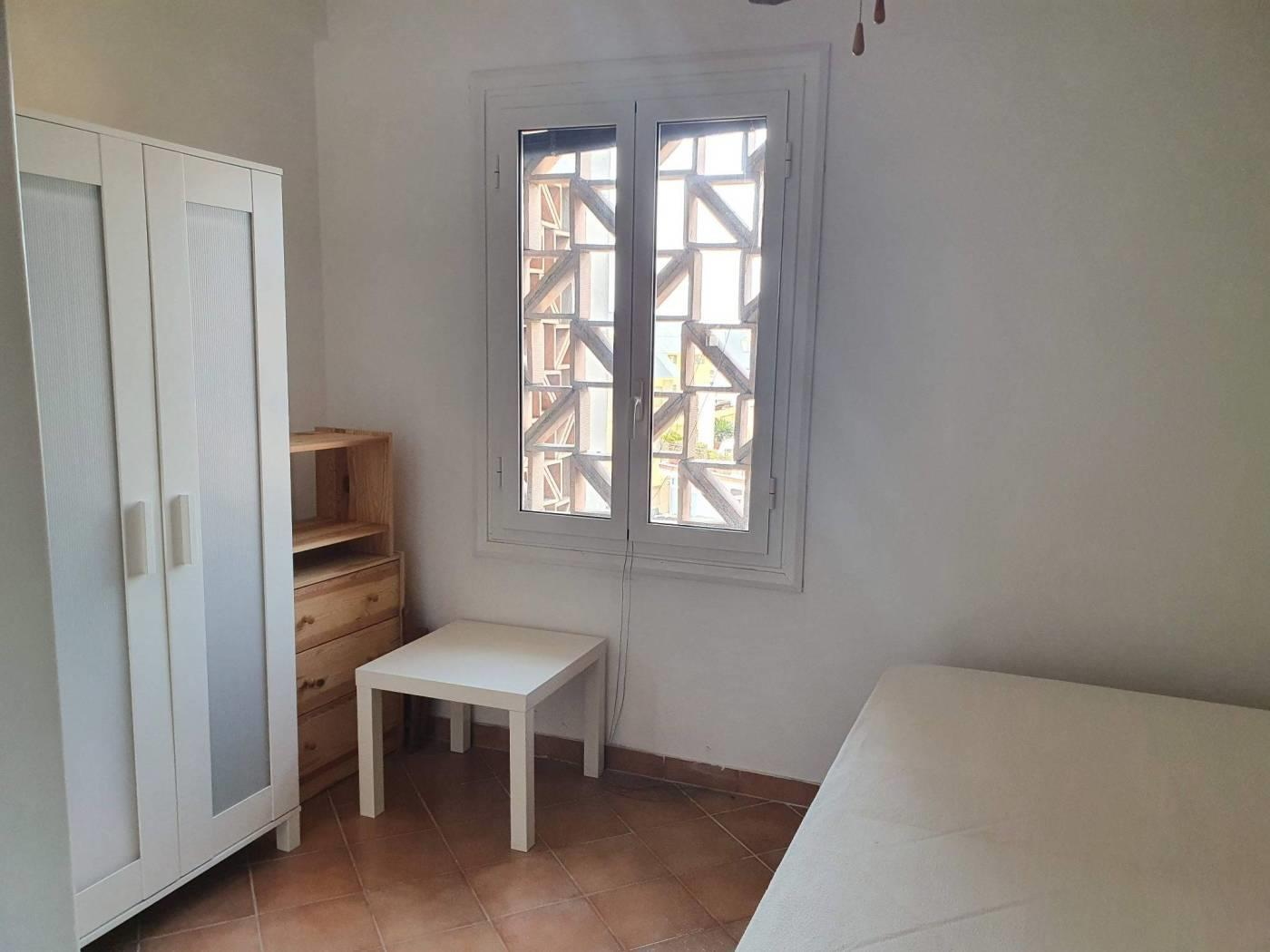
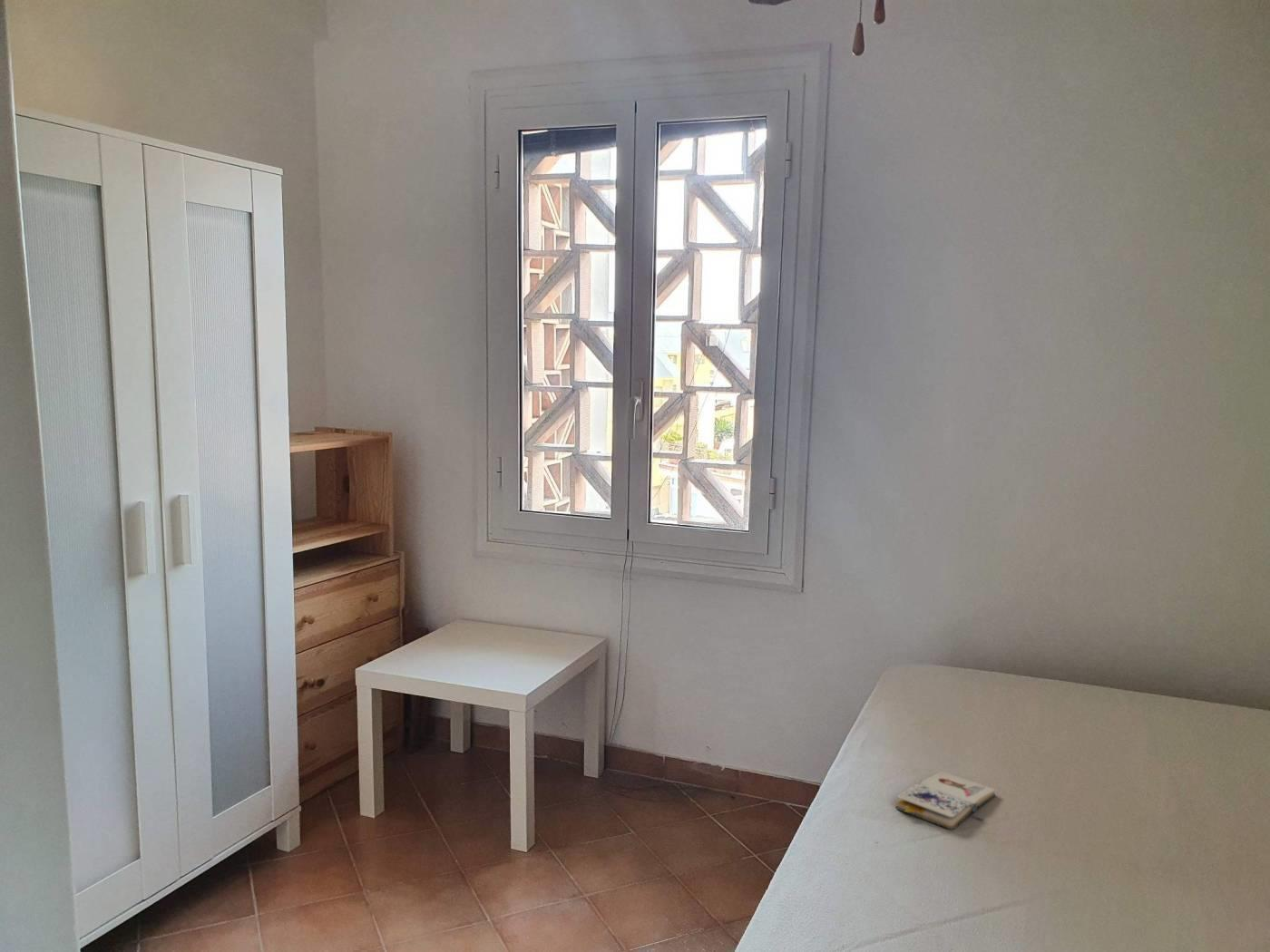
+ paperback book (945, 798)
